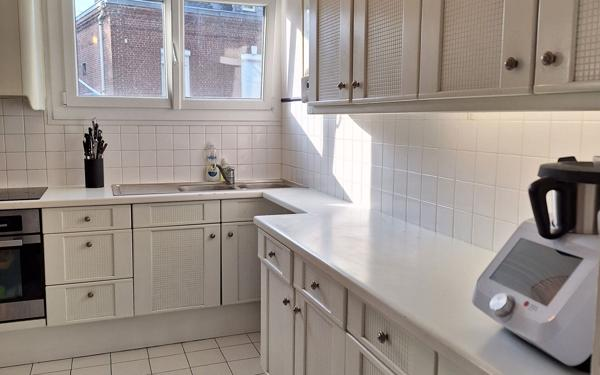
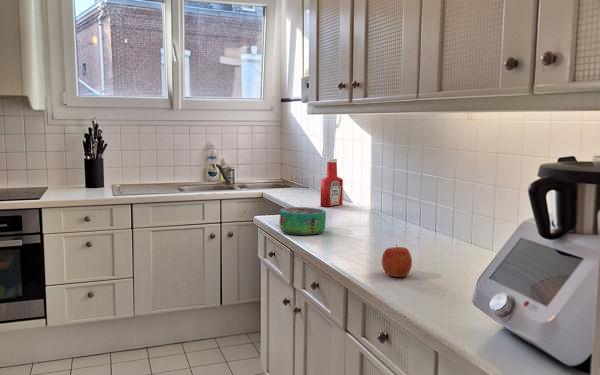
+ decorative bowl (302, 220)
+ soap bottle (331, 182)
+ apple (396, 259)
